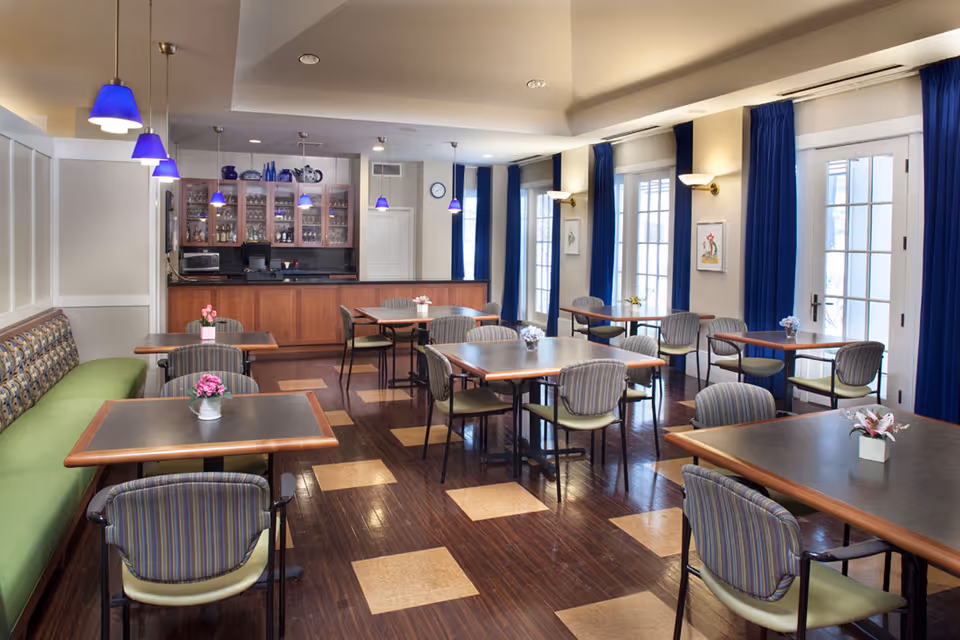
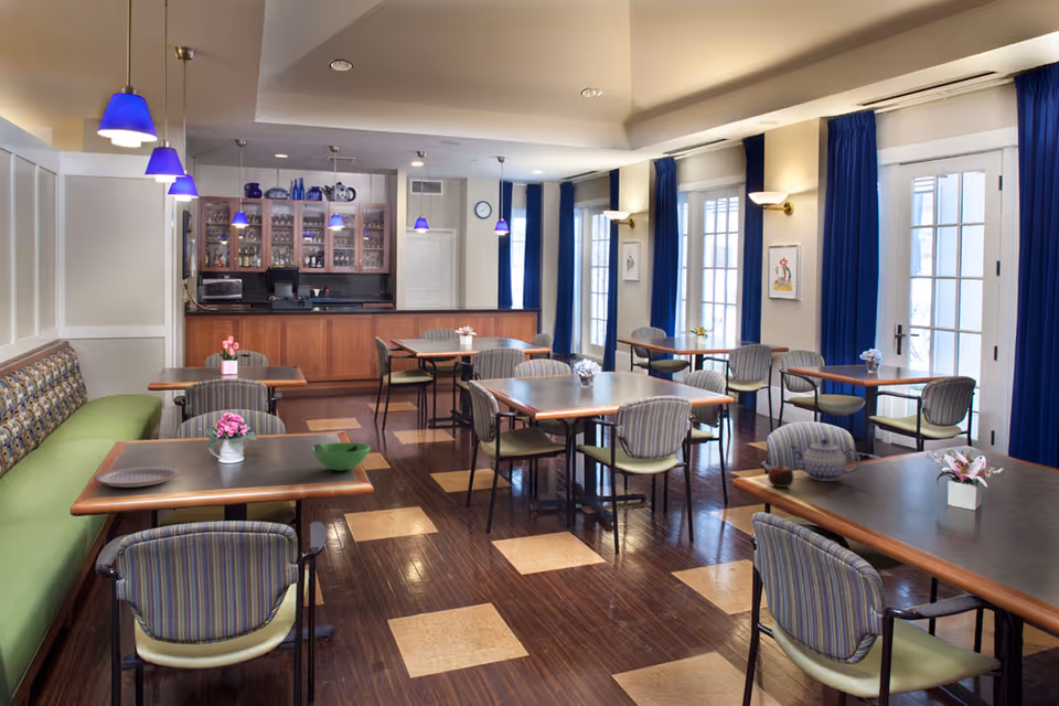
+ bowl (341, 454)
+ teapot (824, 458)
+ apple (780, 474)
+ plate (138, 478)
